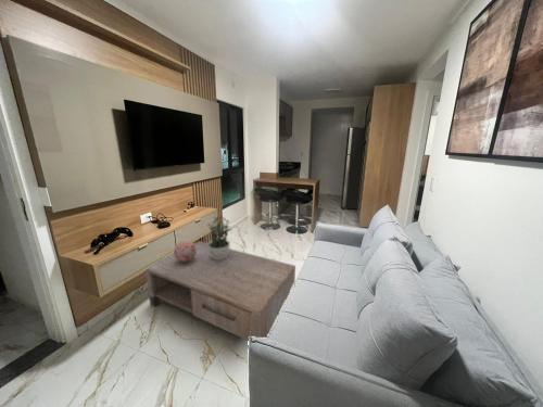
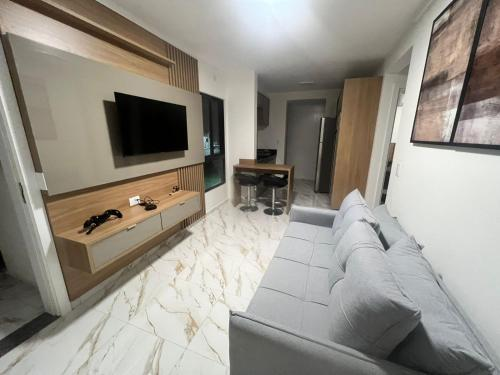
- coffee table (222, 284)
- decorative sphere (185, 251)
- potted plant (219, 237)
